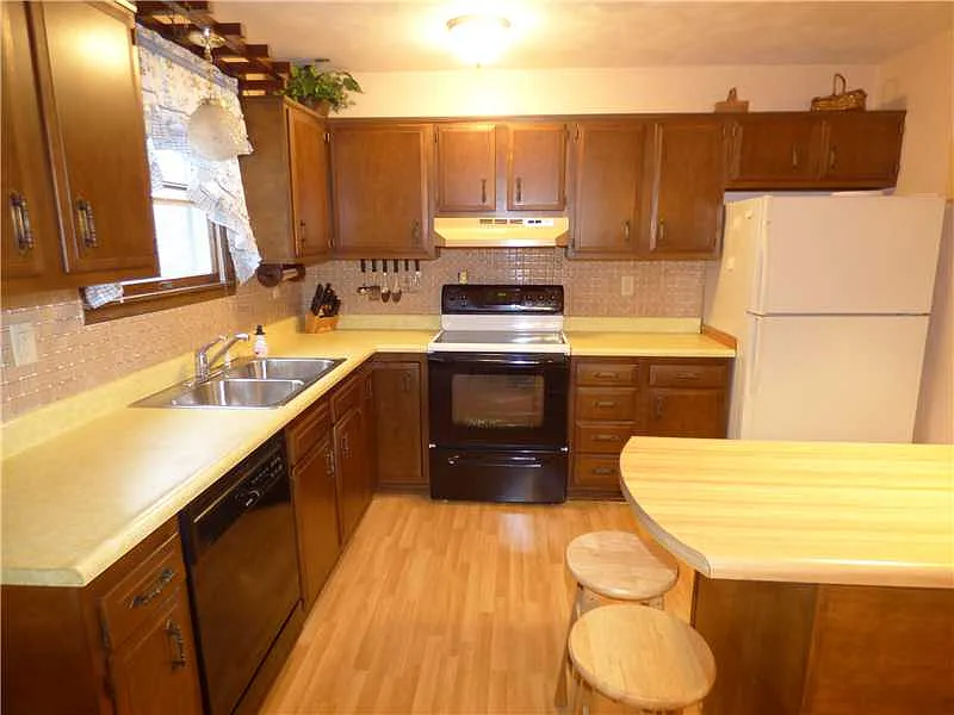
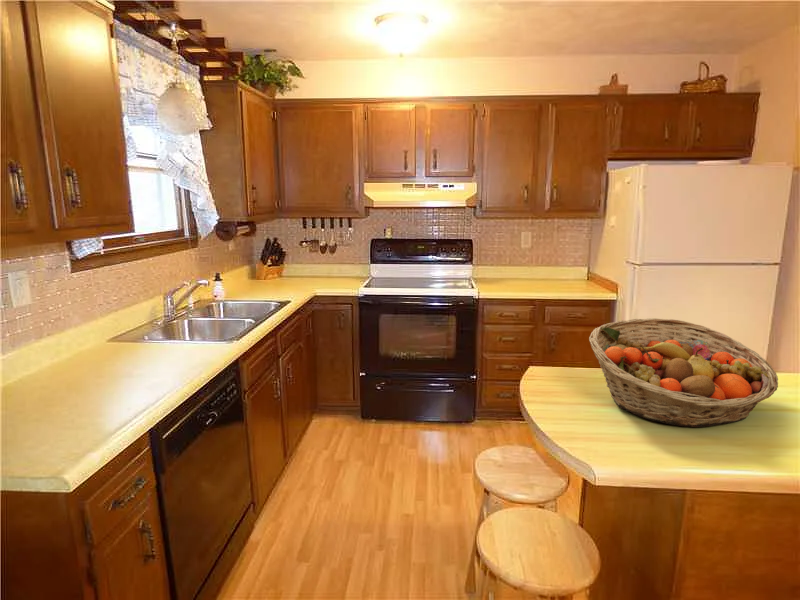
+ fruit basket (677, 368)
